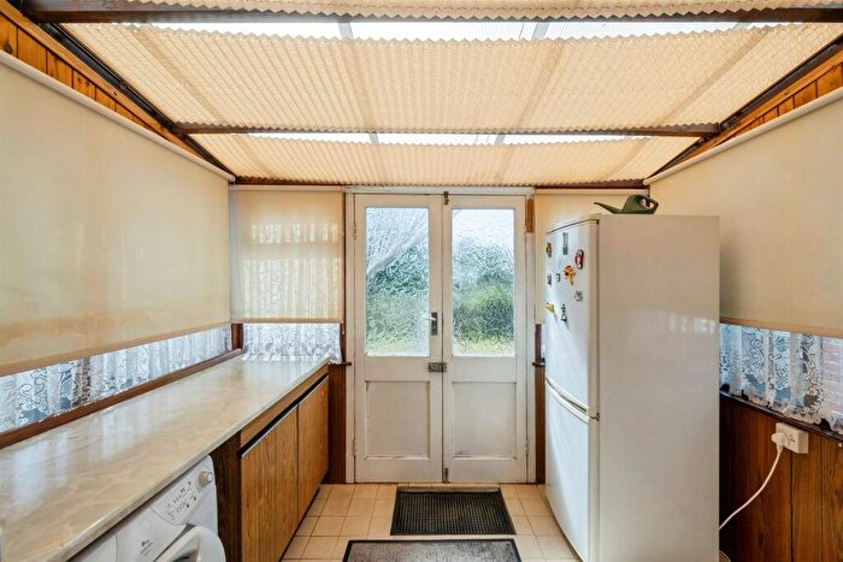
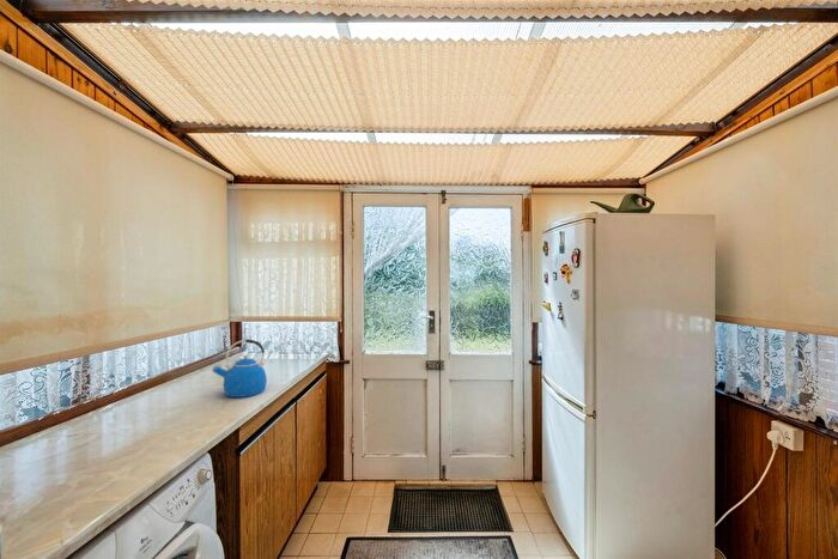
+ kettle (239, 365)
